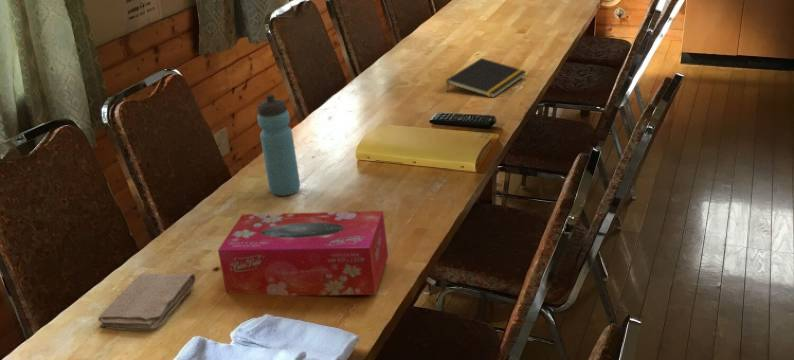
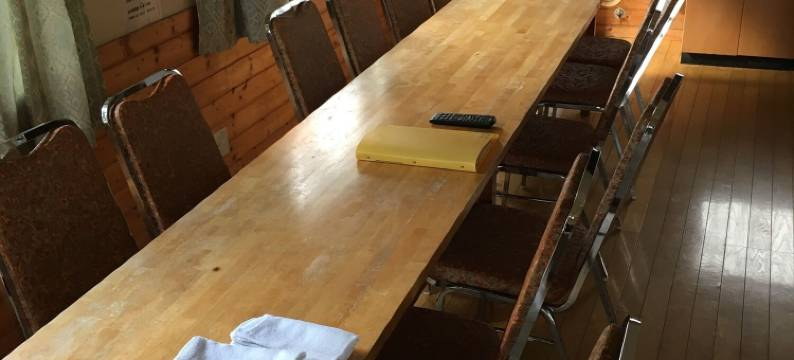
- notepad (487, 77)
- tissue box (305, 253)
- water bottle (277, 143)
- washcloth (147, 299)
